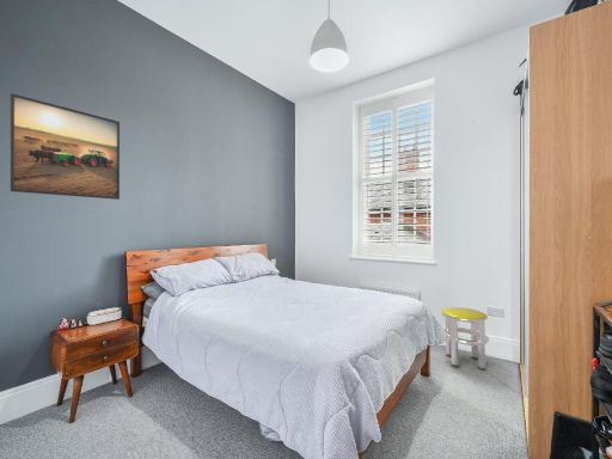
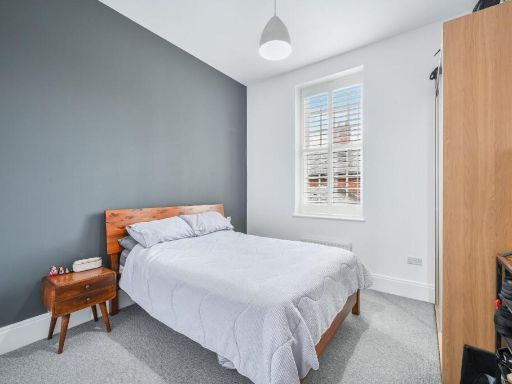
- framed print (71, 152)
- stool (465, 332)
